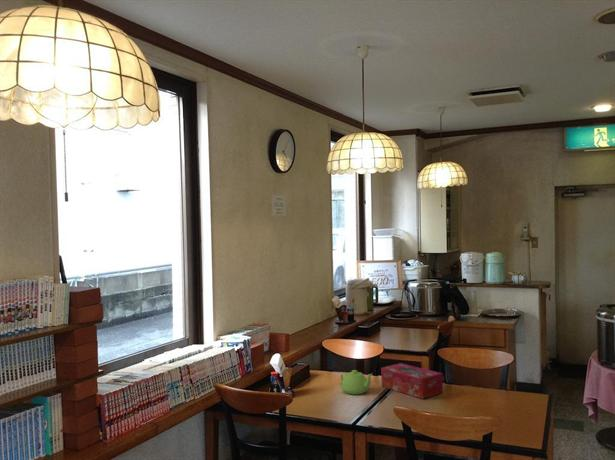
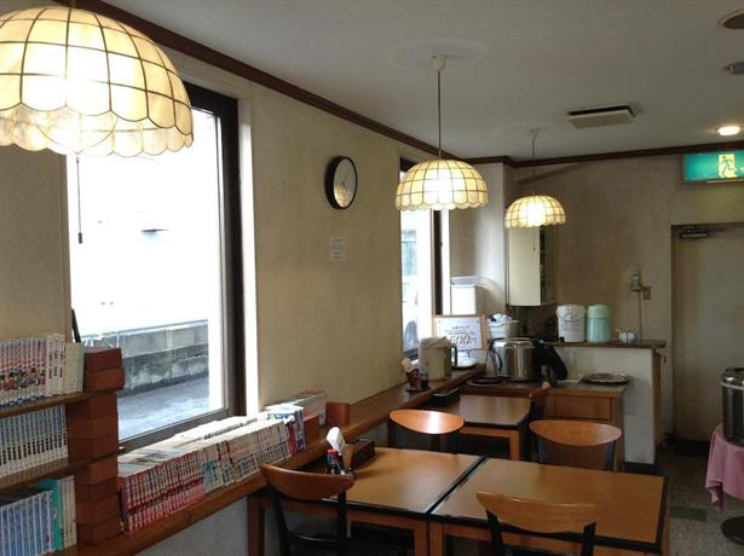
- tissue box (411, 380)
- teapot (356, 381)
